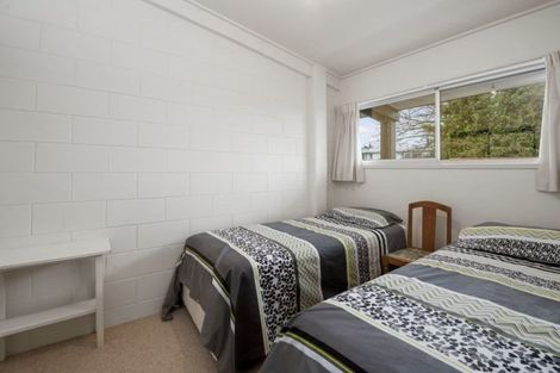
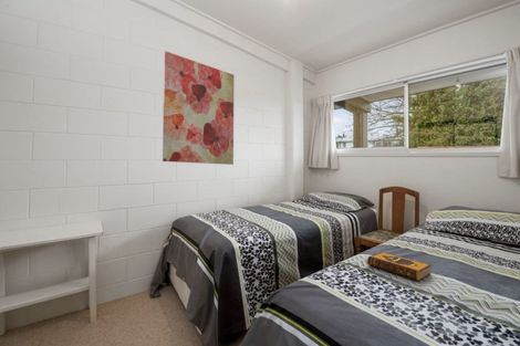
+ hardback book (397, 264)
+ wall art (201, 113)
